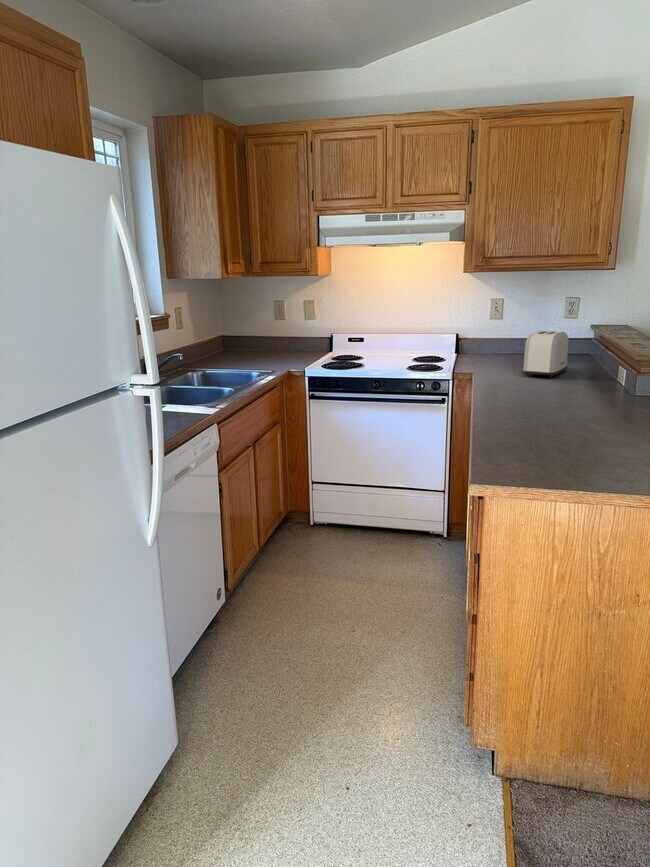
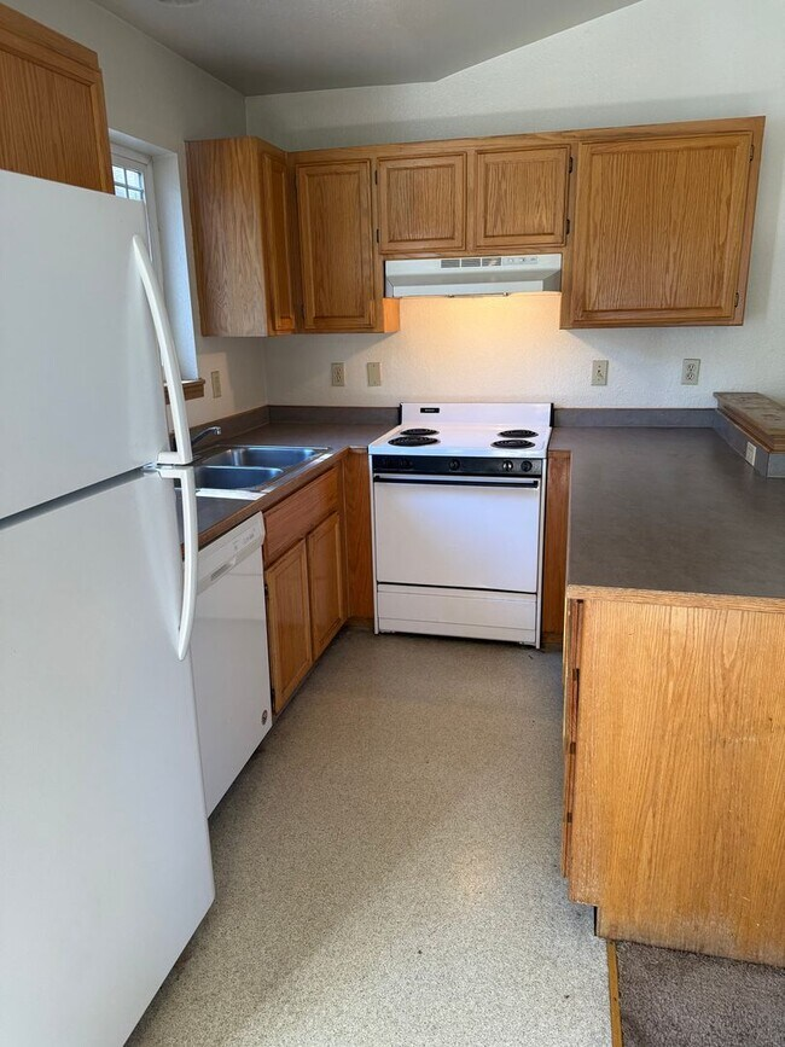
- toaster (547, 352)
